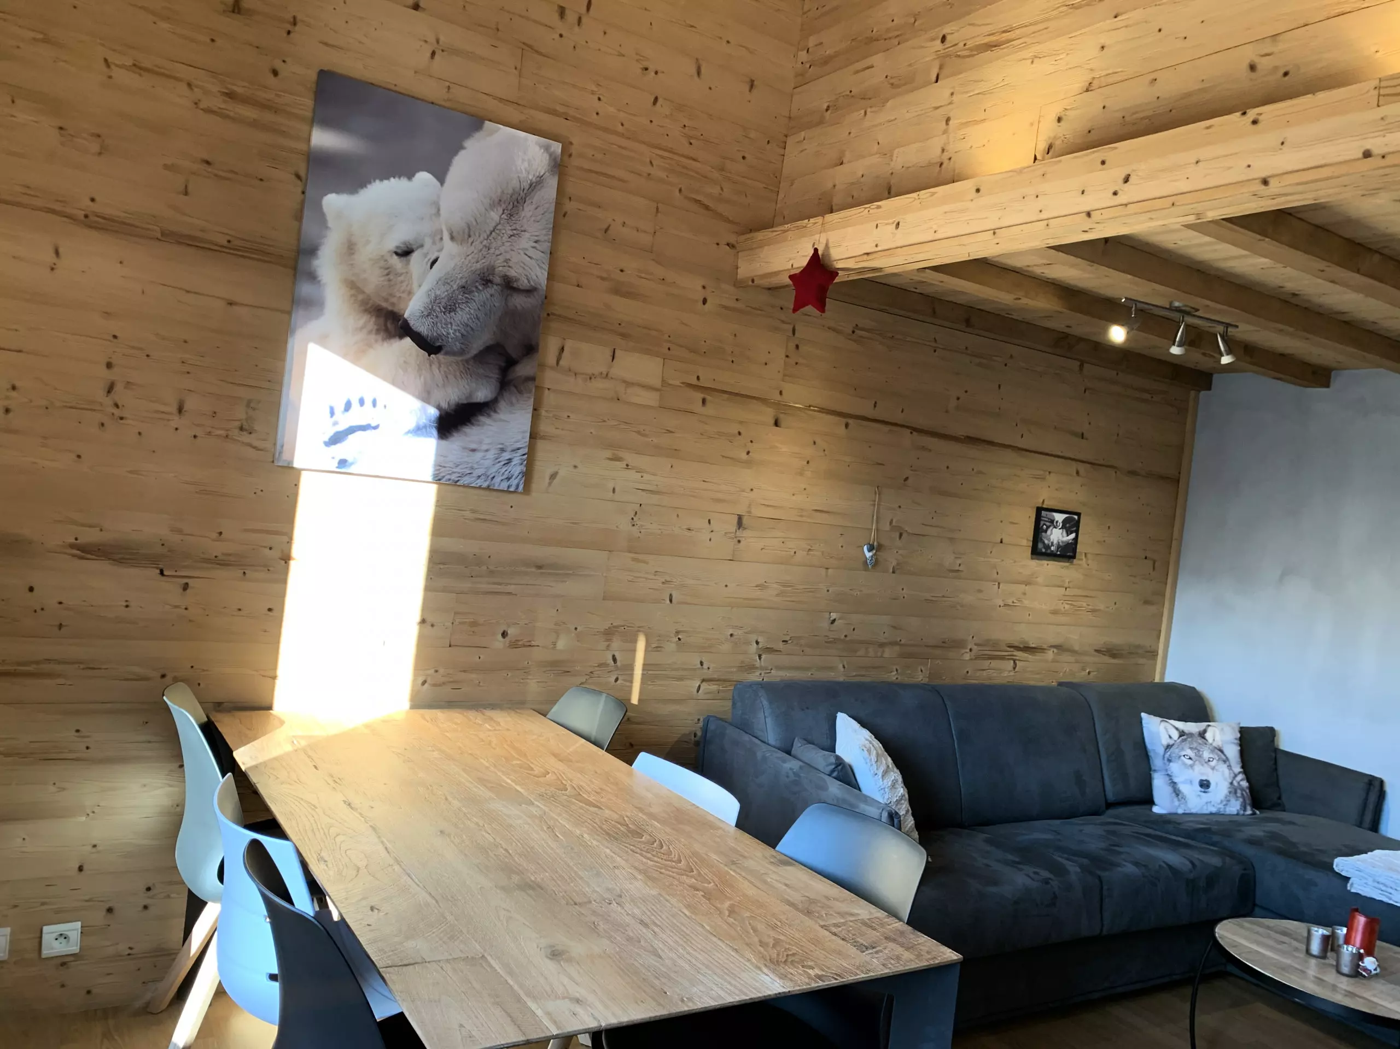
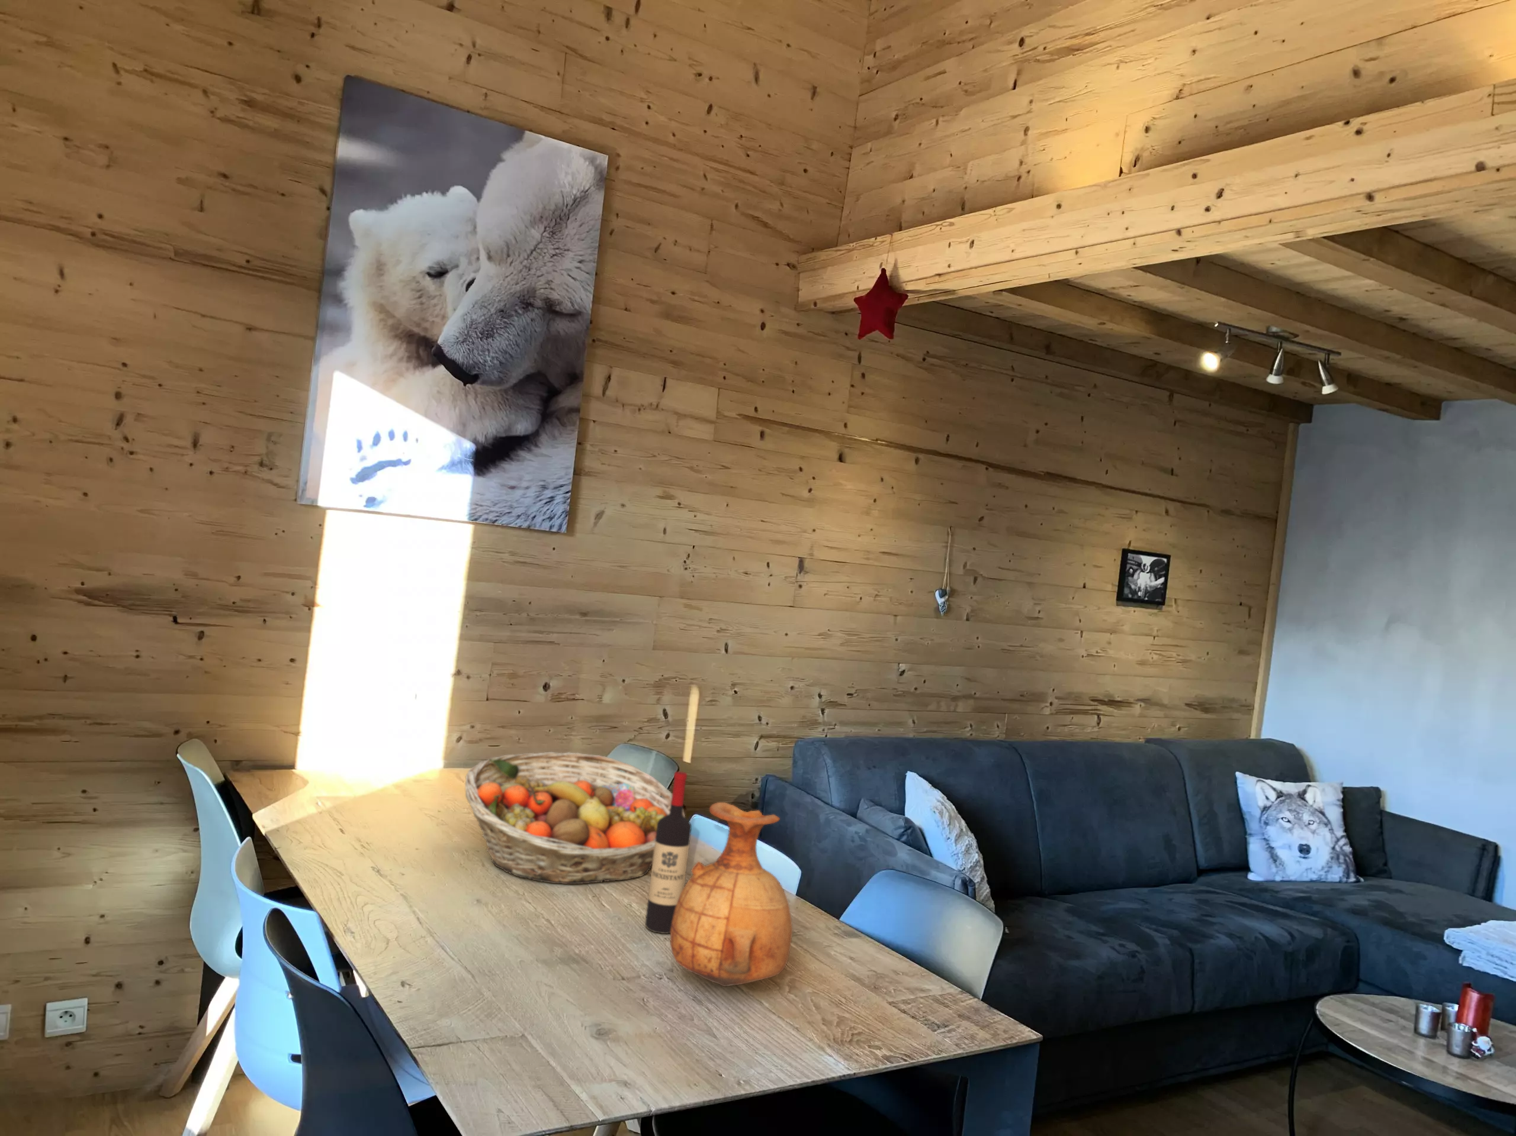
+ vase (735, 897)
+ wine bottle (671, 851)
+ fruit basket (575, 815)
